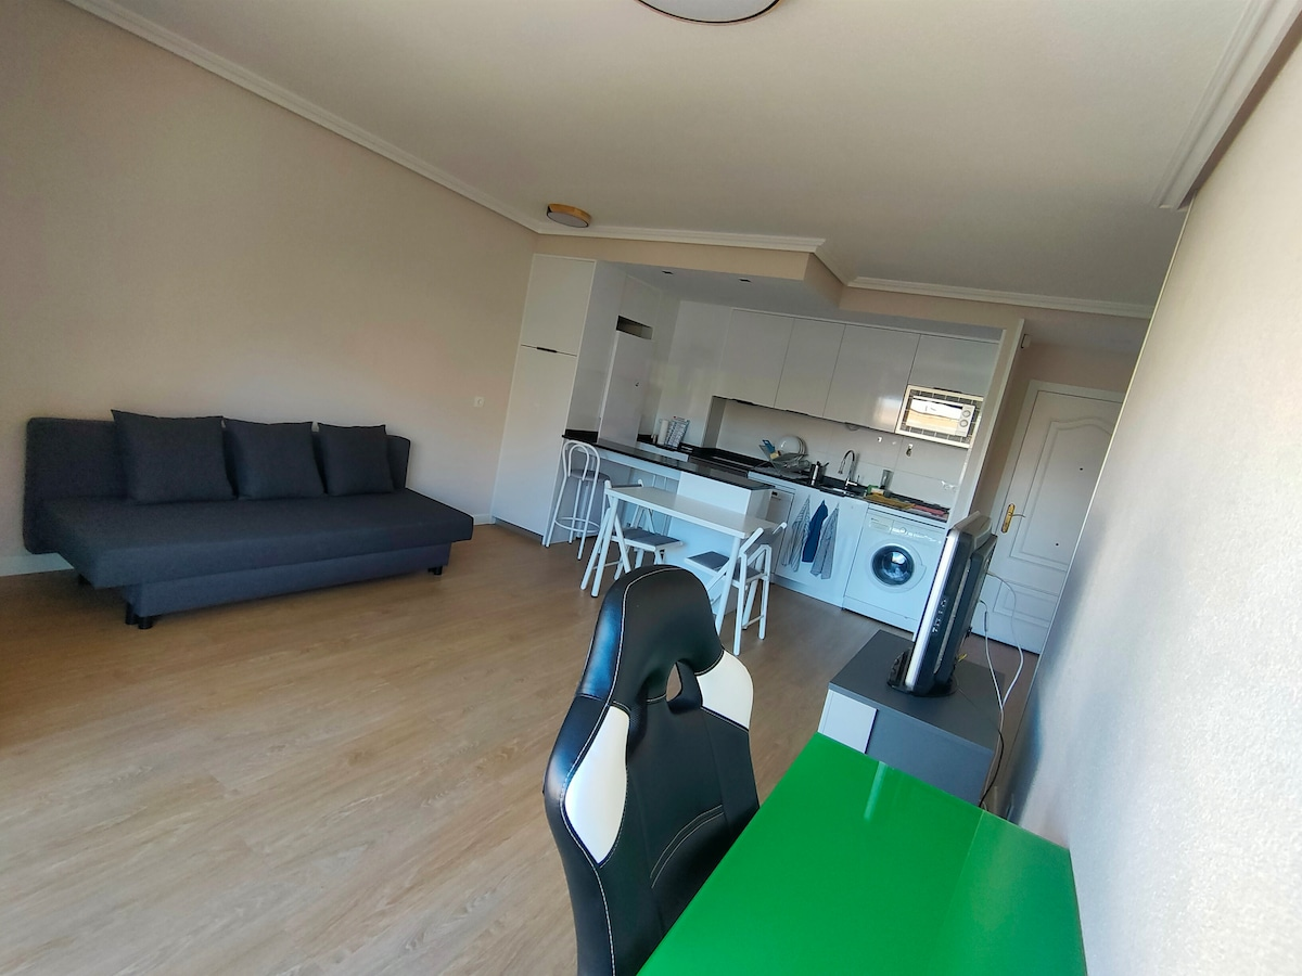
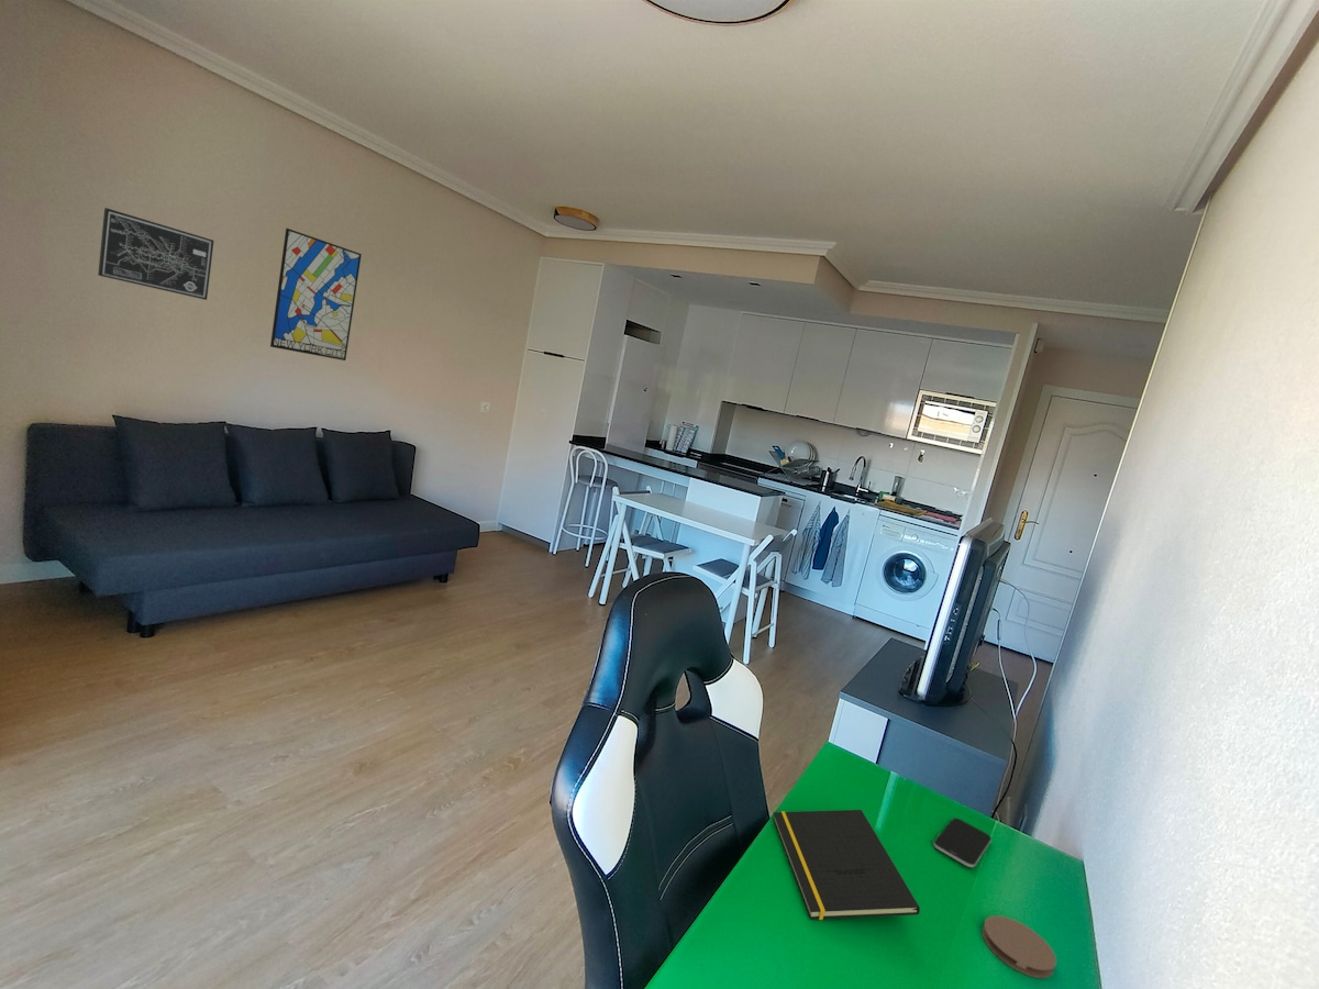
+ notepad (839, 858)
+ smartphone (963, 841)
+ wall art (158, 256)
+ wall art (317, 298)
+ coaster (1018, 945)
